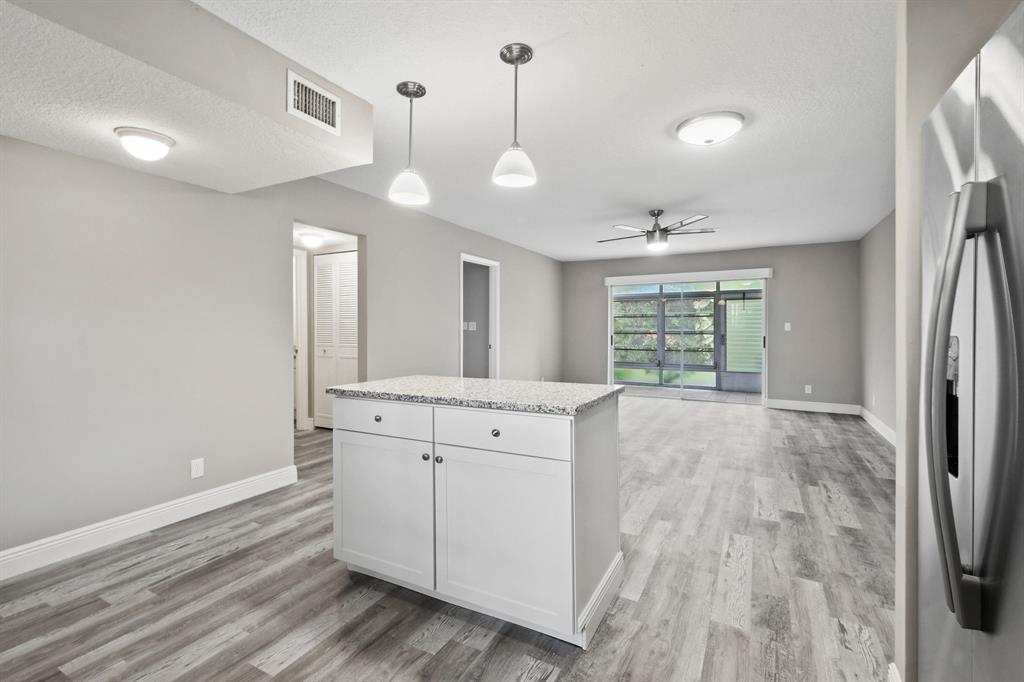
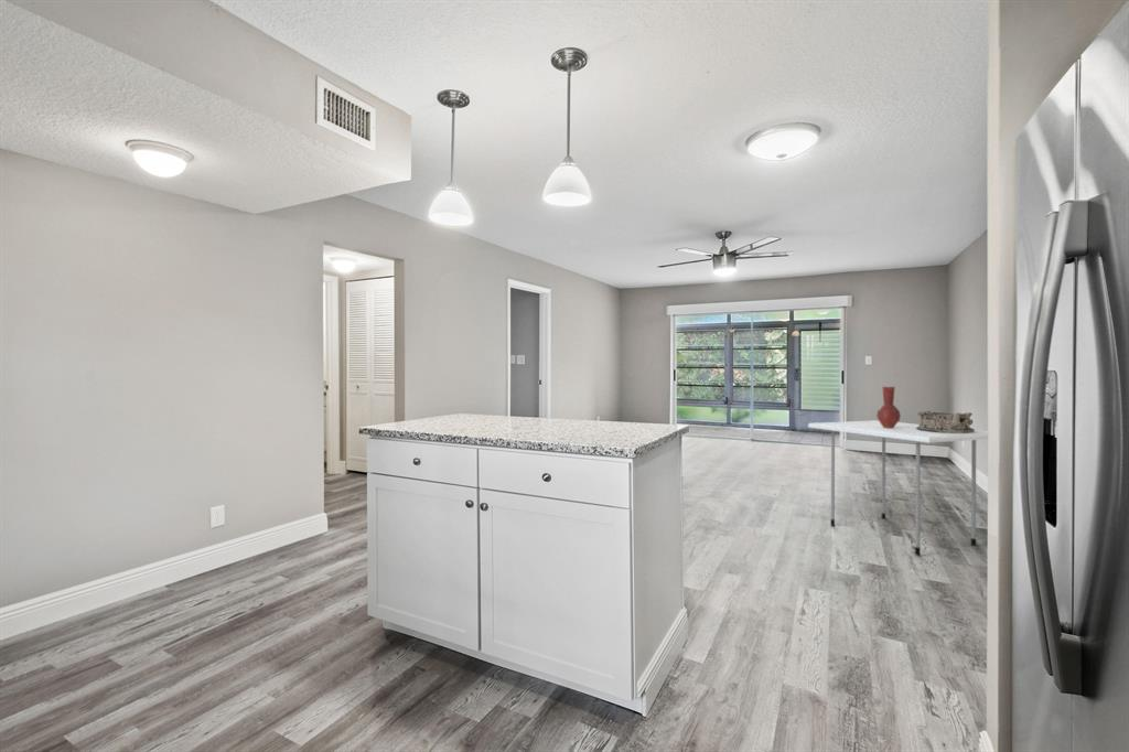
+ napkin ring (944, 420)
+ vase (888, 407)
+ dining table (884, 481)
